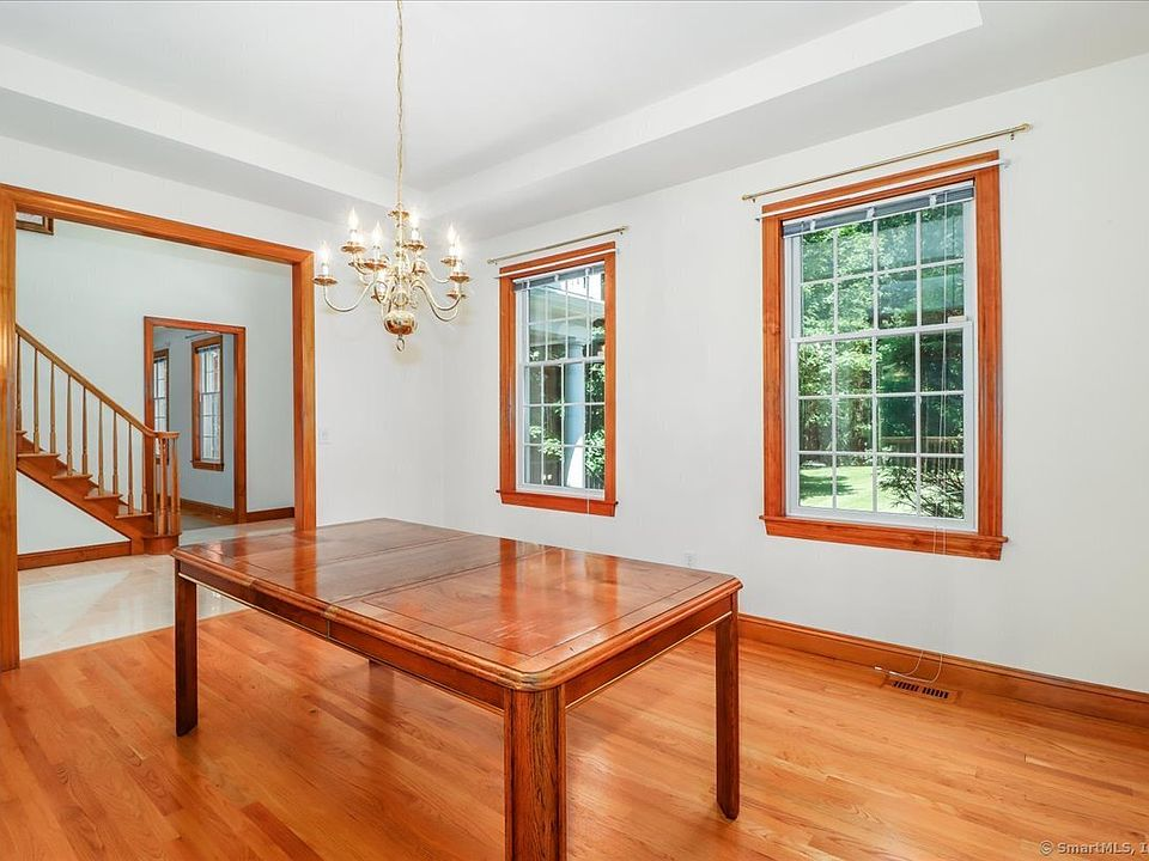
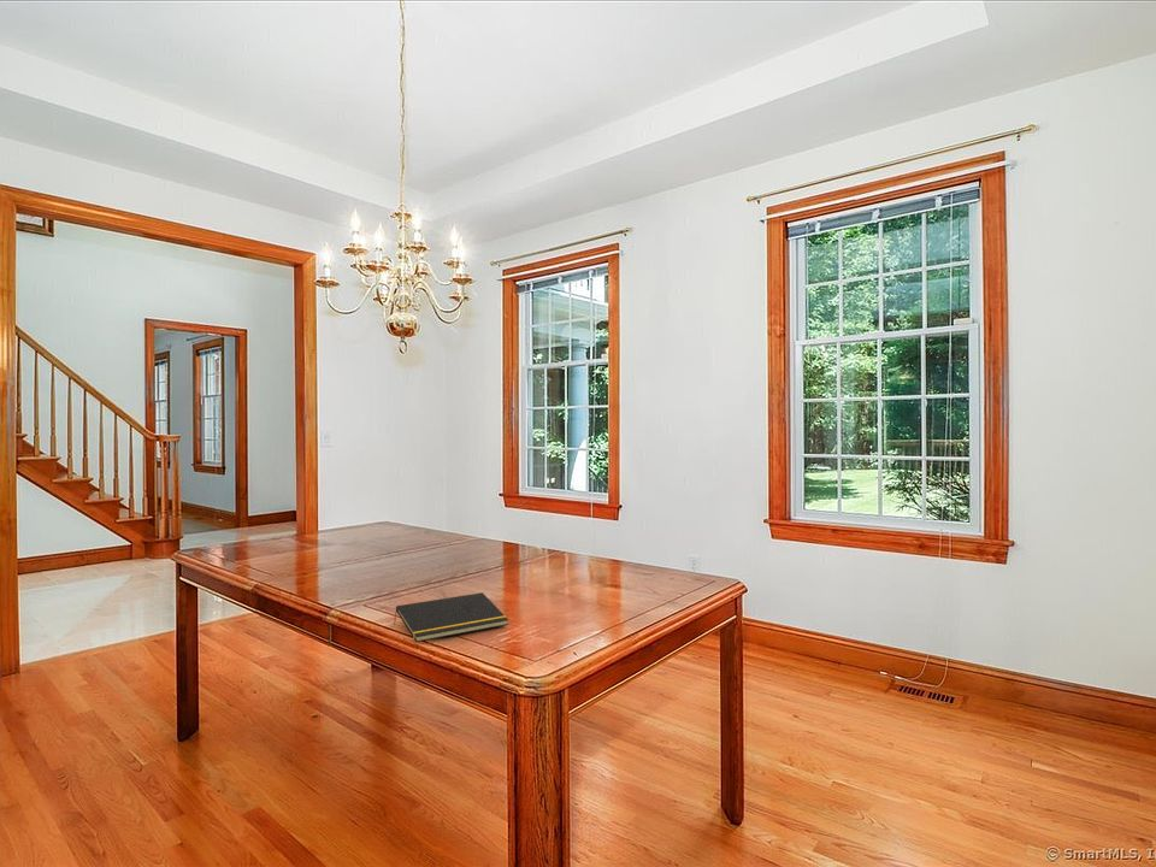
+ notepad (452, 614)
